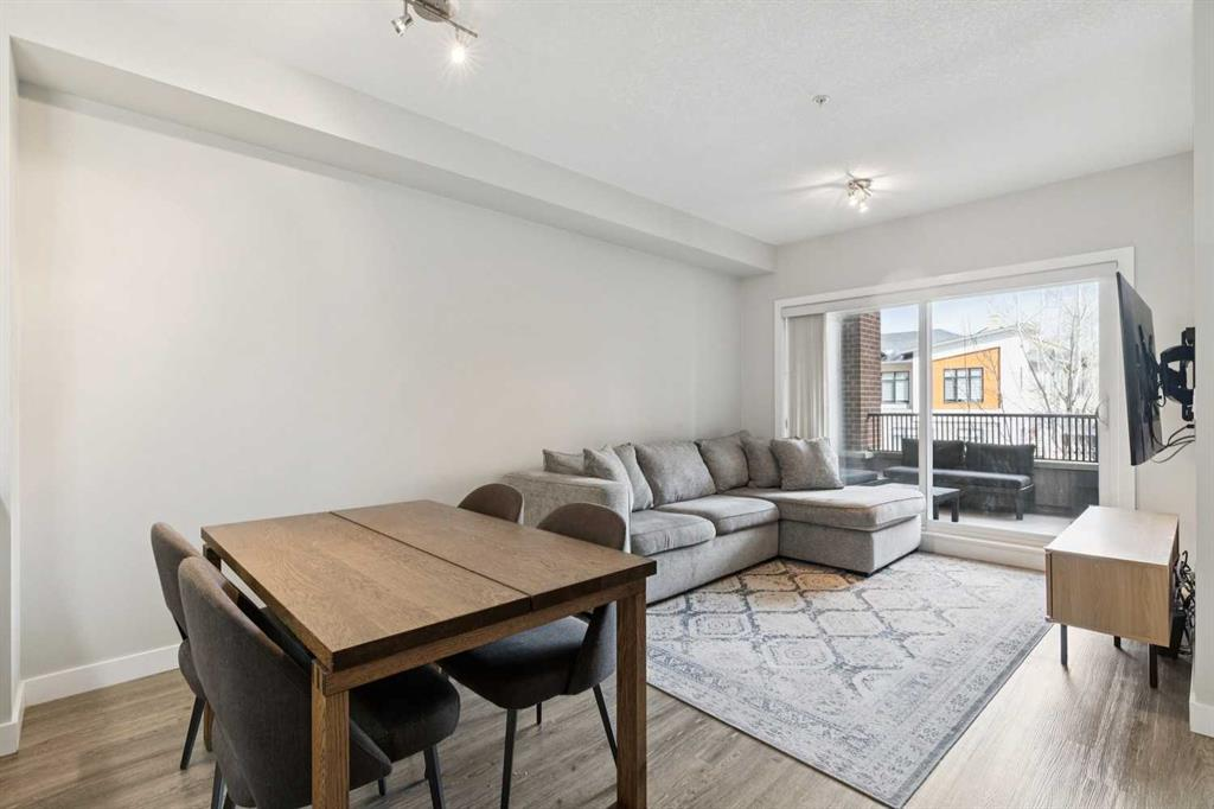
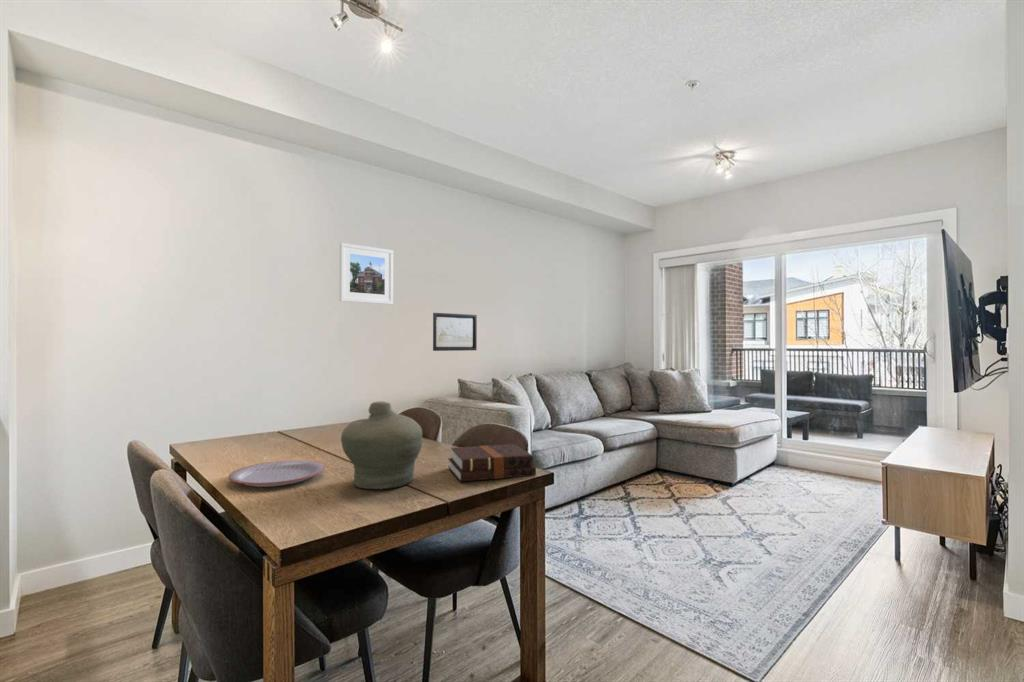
+ plate (278, 474)
+ hardback book (490, 461)
+ jar (382, 441)
+ wall art (455, 332)
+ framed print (367, 274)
